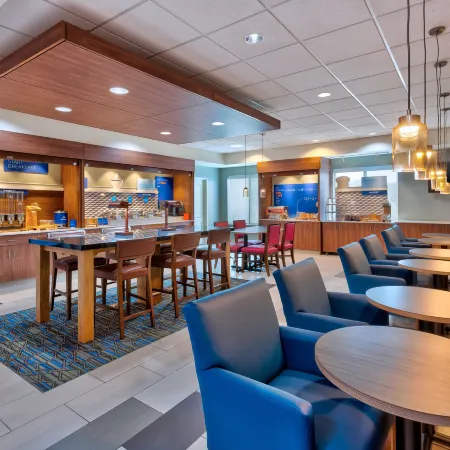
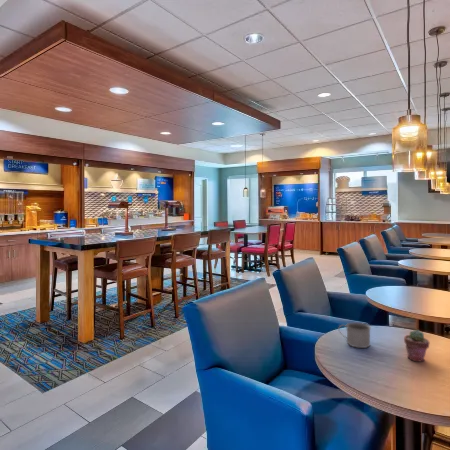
+ mug (356, 334)
+ potted succulent (416, 344)
